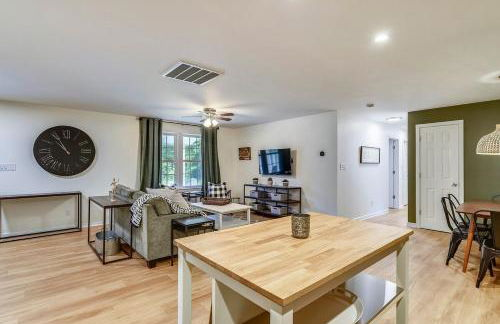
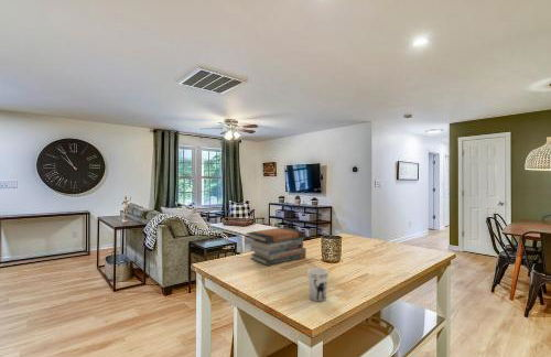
+ book stack (277, 245)
+ cup (317, 284)
